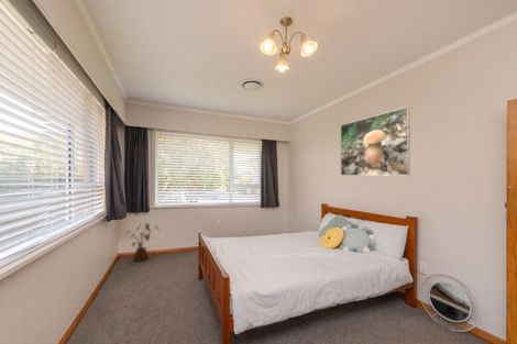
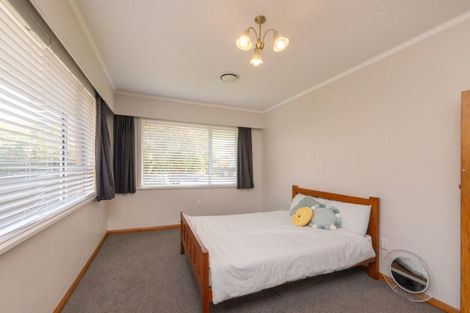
- house plant (143, 241)
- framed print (370, 146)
